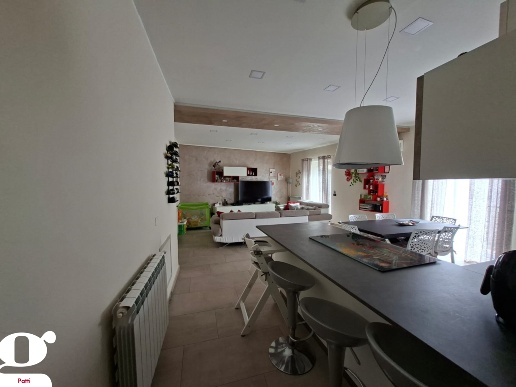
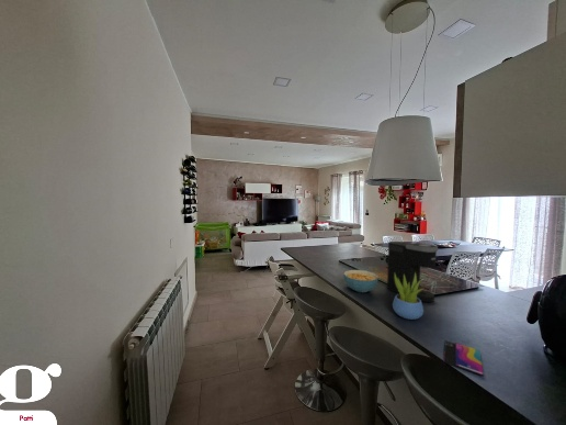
+ succulent plant (408, 294)
+ cereal bowl (360, 282)
+ coffee maker (410, 268)
+ smartphone (462, 356)
